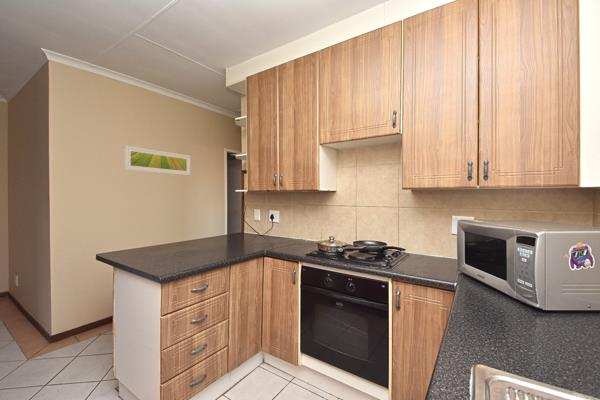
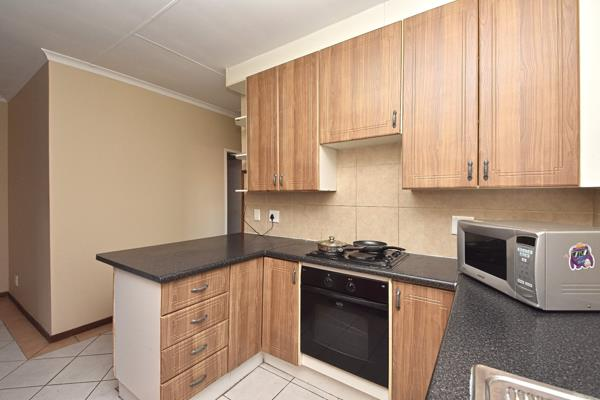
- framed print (160, 162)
